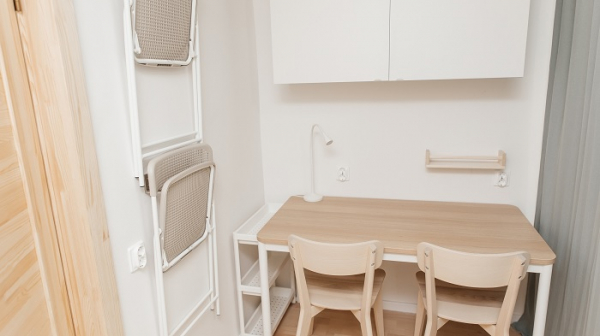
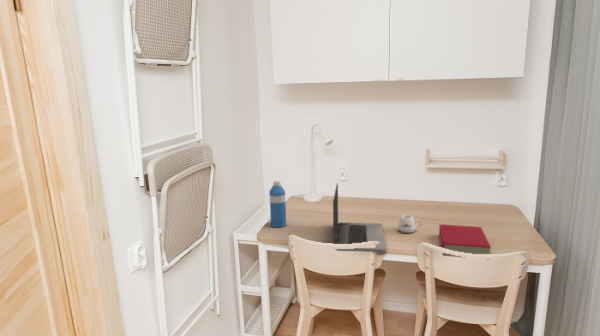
+ book (462, 240)
+ mug (409, 223)
+ water bottle (277, 203)
+ laptop computer (359, 223)
